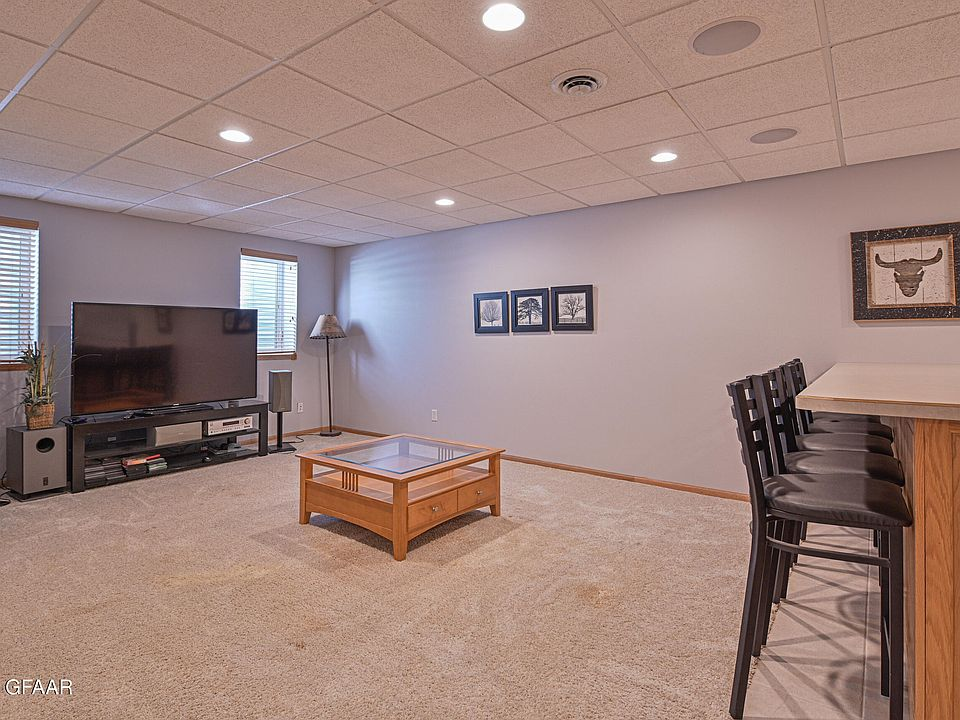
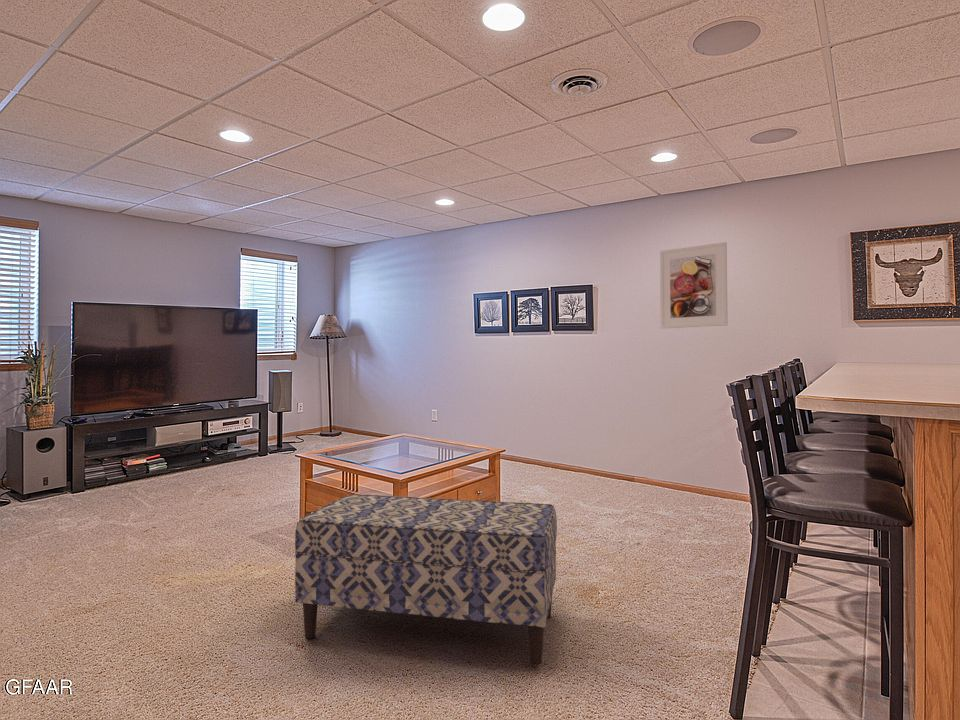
+ bench (432, 568)
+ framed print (692, 286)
